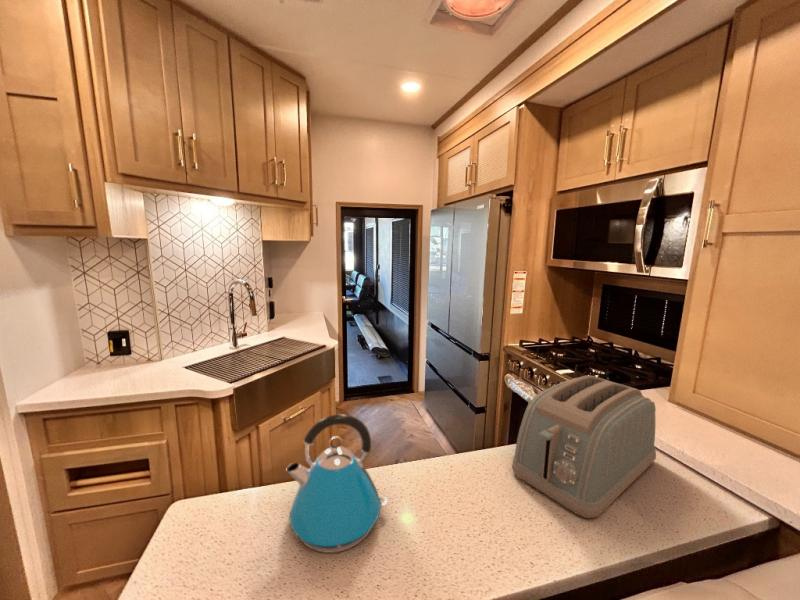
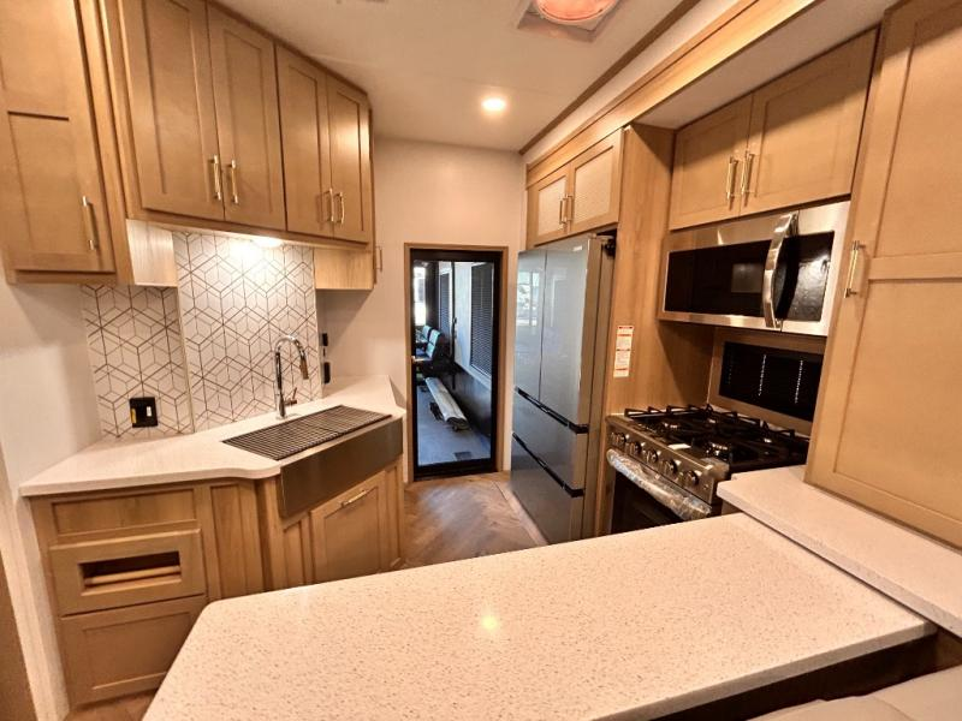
- toaster (586, 429)
- kettle (338, 467)
